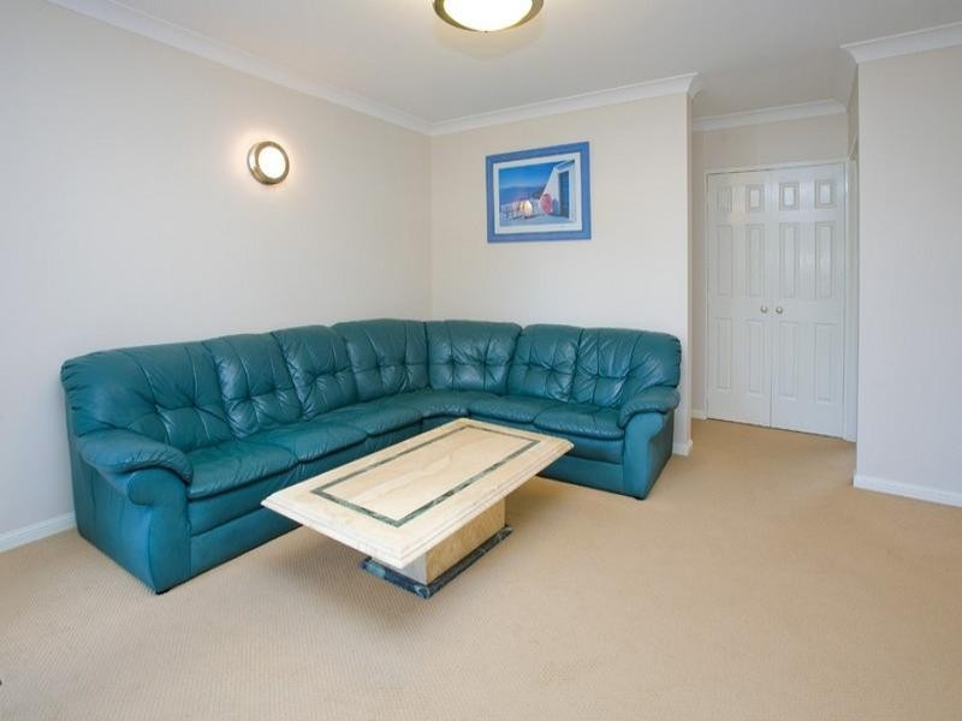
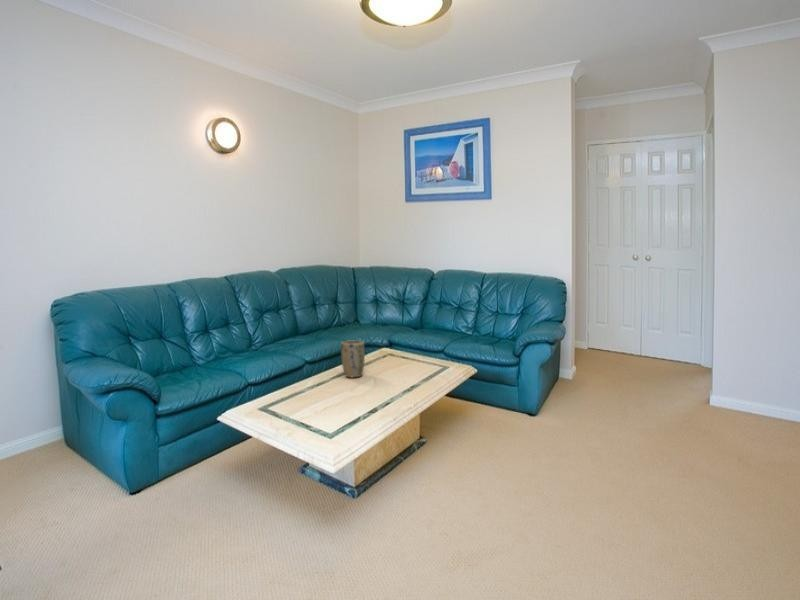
+ plant pot (352, 358)
